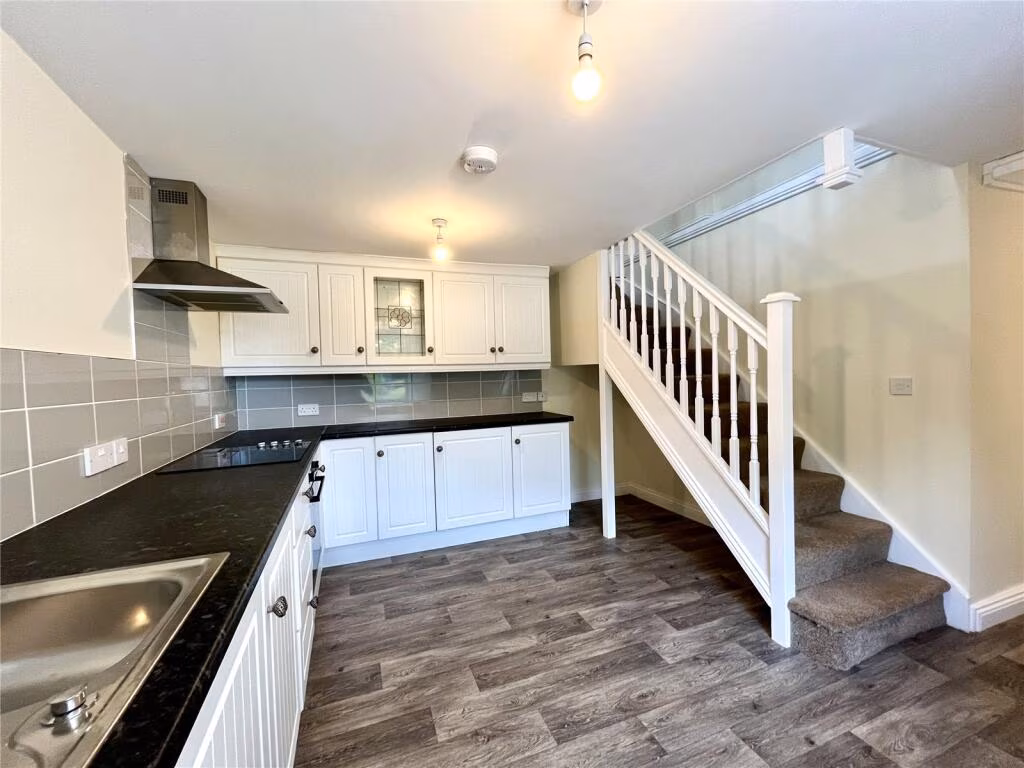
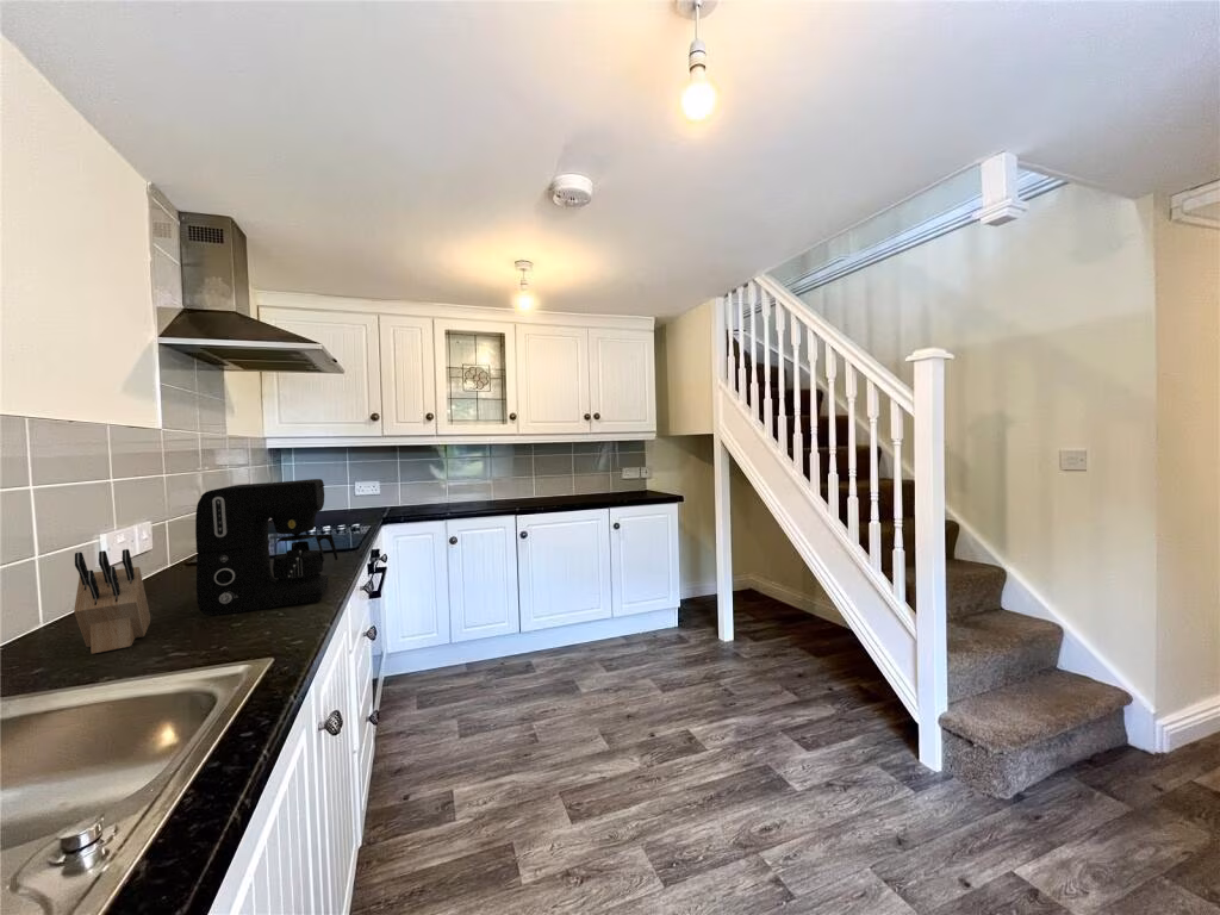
+ knife block (113, 592)
+ coffee maker (278, 540)
